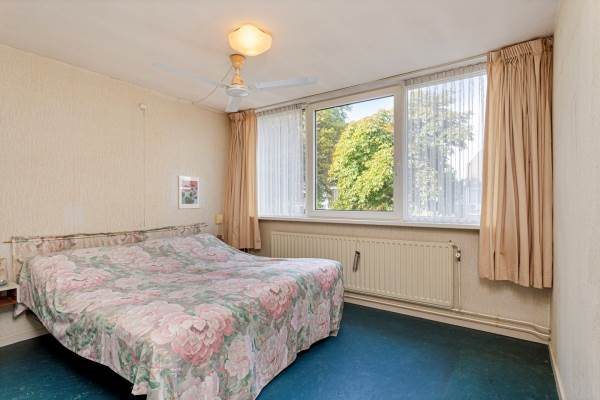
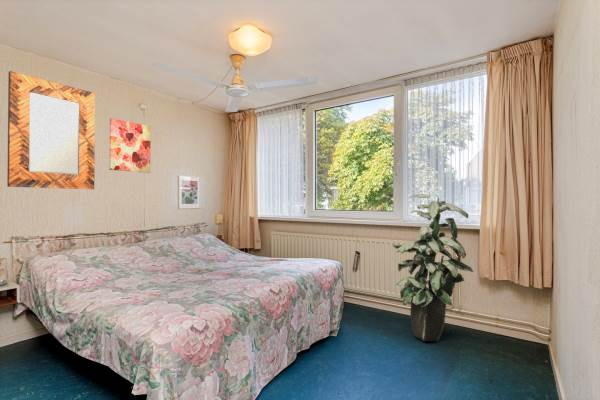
+ indoor plant (428, 264)
+ wall art (130, 147)
+ home mirror (55, 135)
